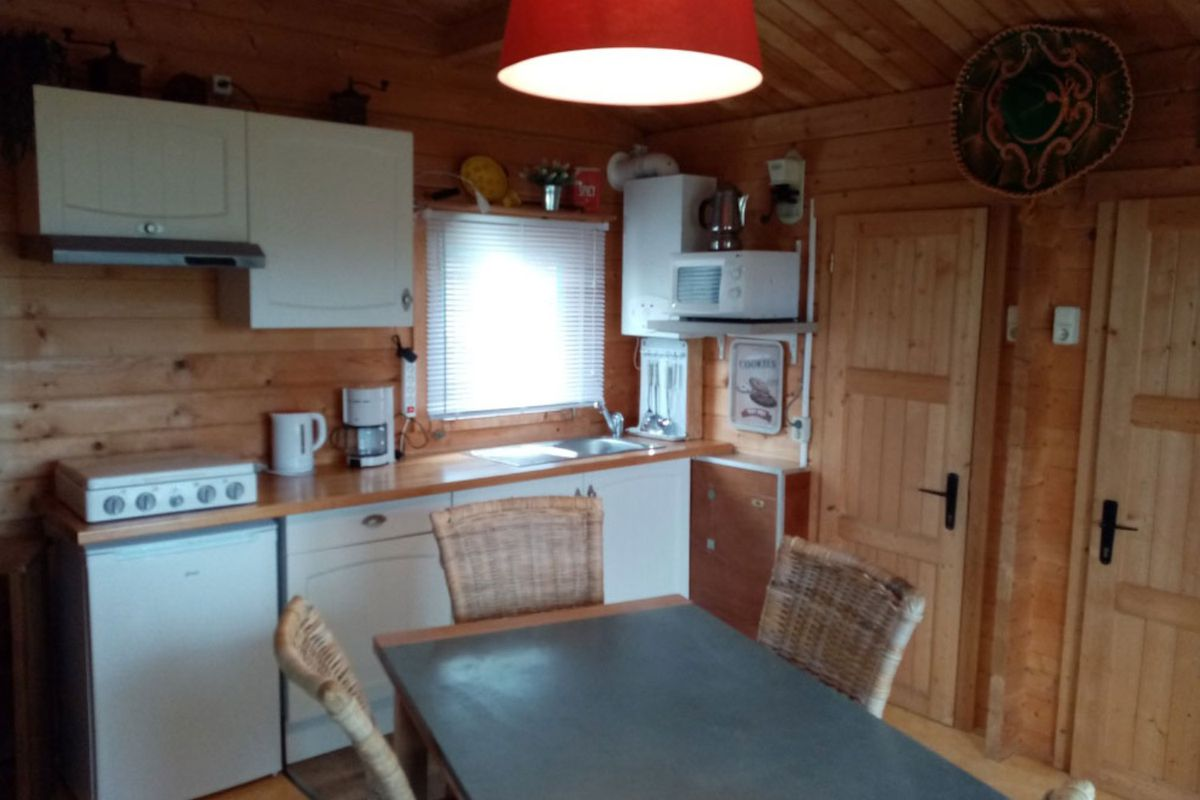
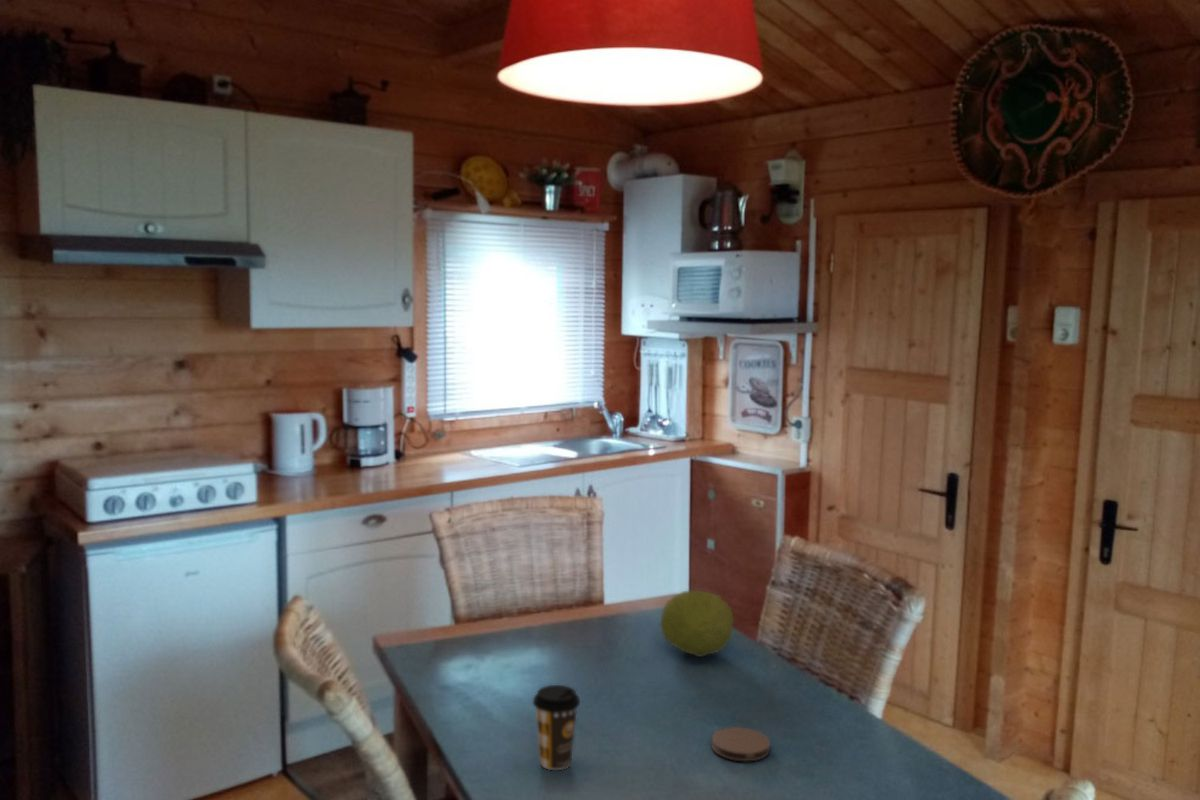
+ fruit (696, 621)
+ coaster (740, 743)
+ coffee cup (556, 727)
